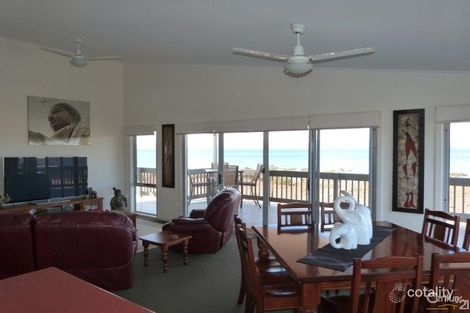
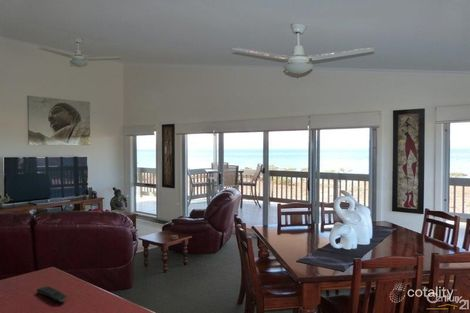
+ remote control (52, 293)
